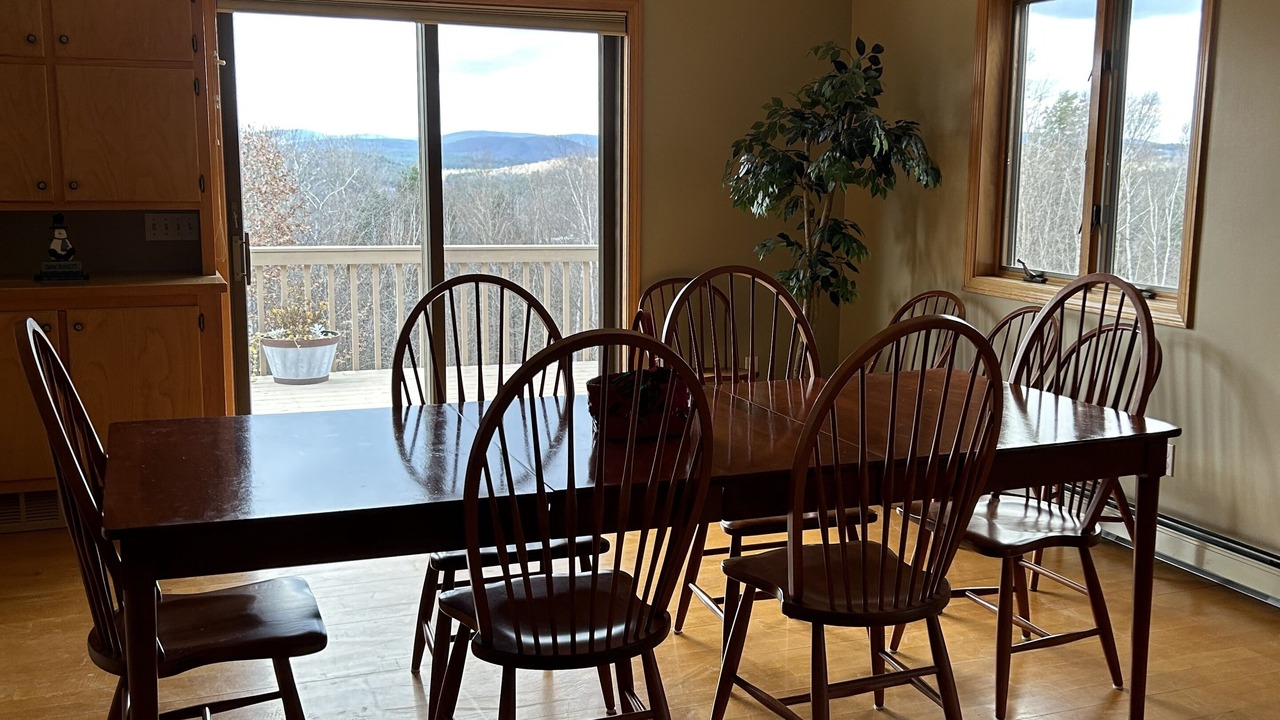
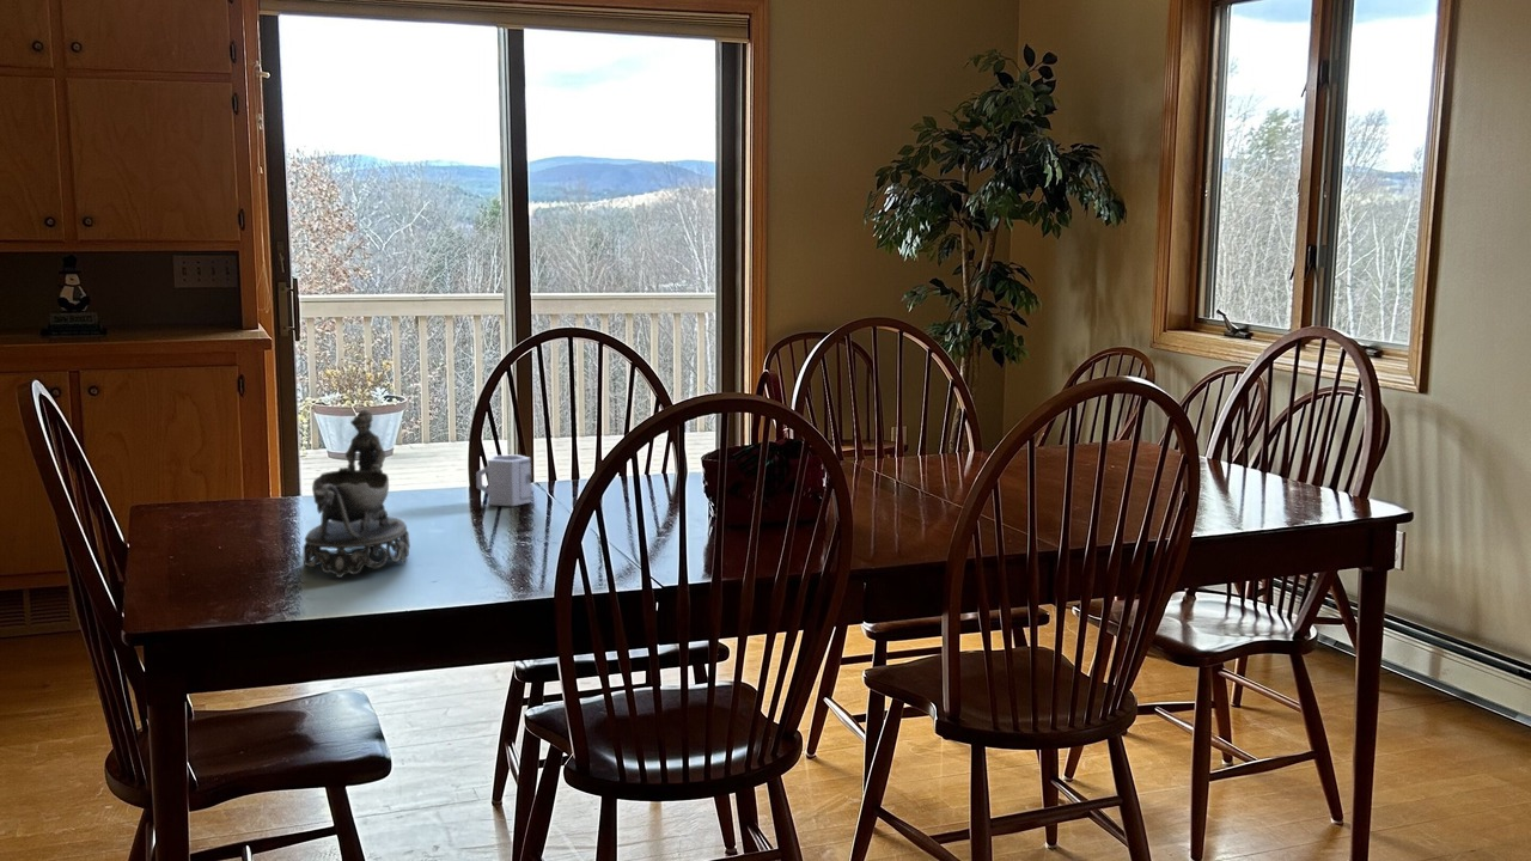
+ decorative bowl (354, 490)
+ cup (504, 480)
